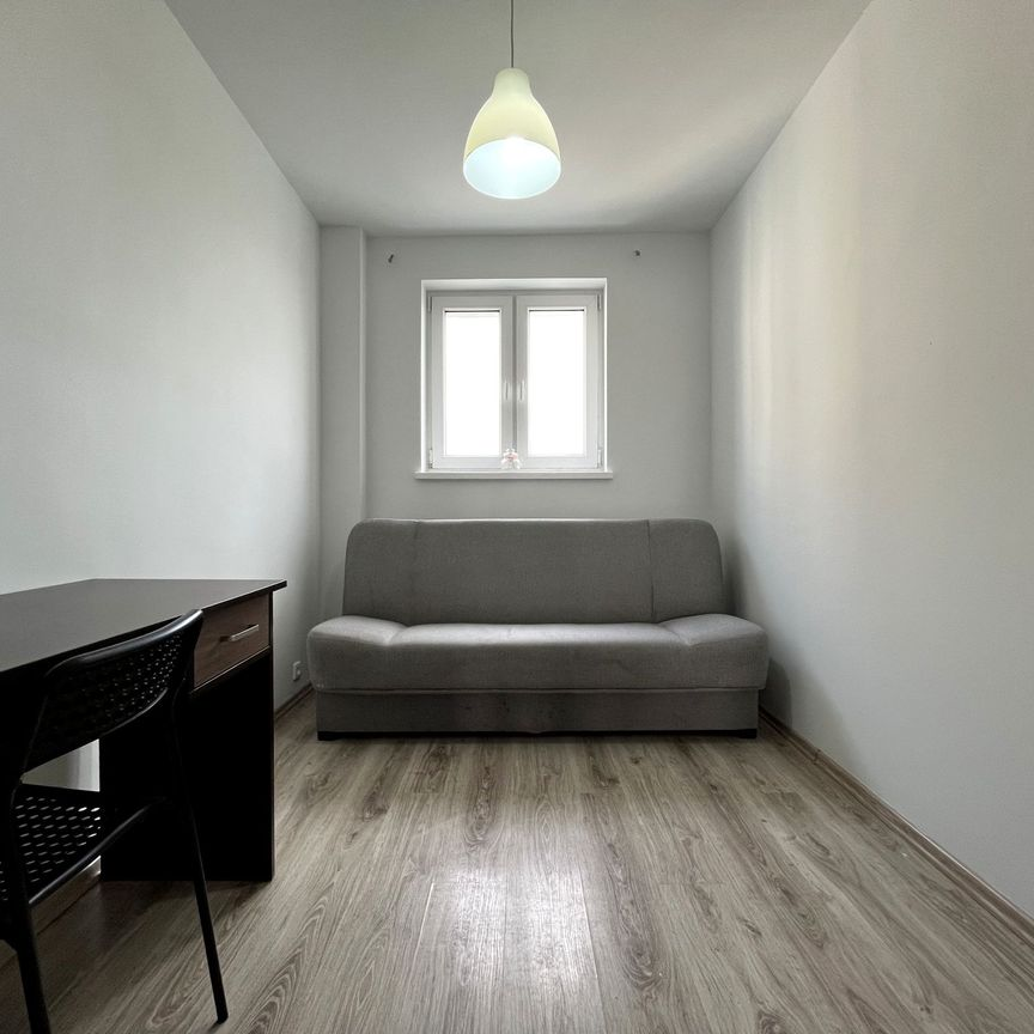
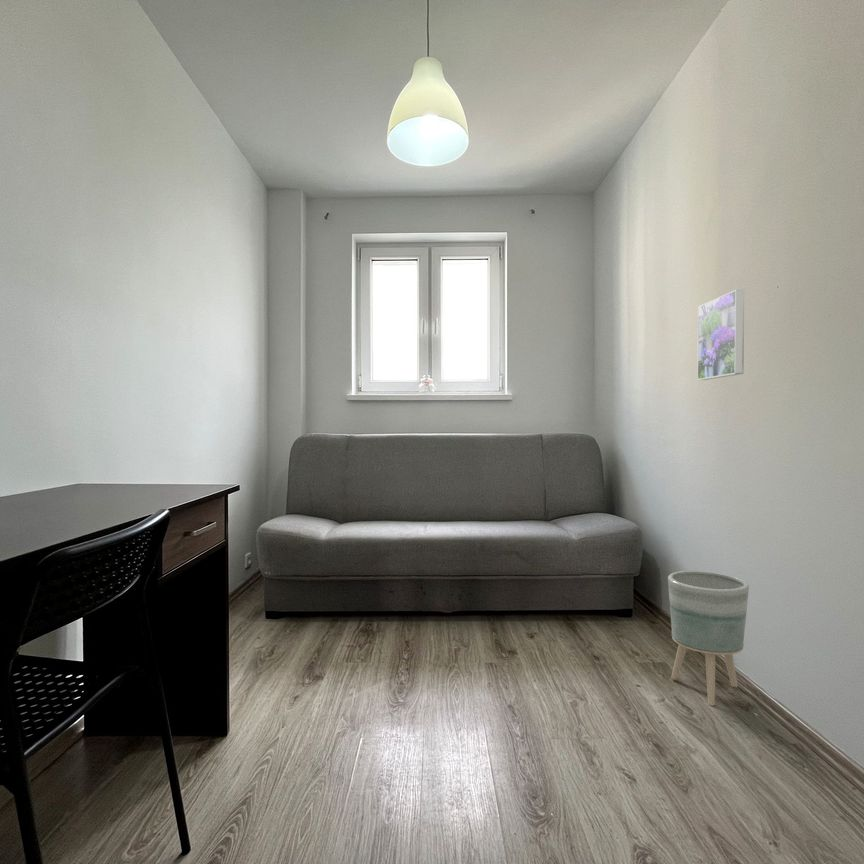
+ planter (706, 634)
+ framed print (719, 337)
